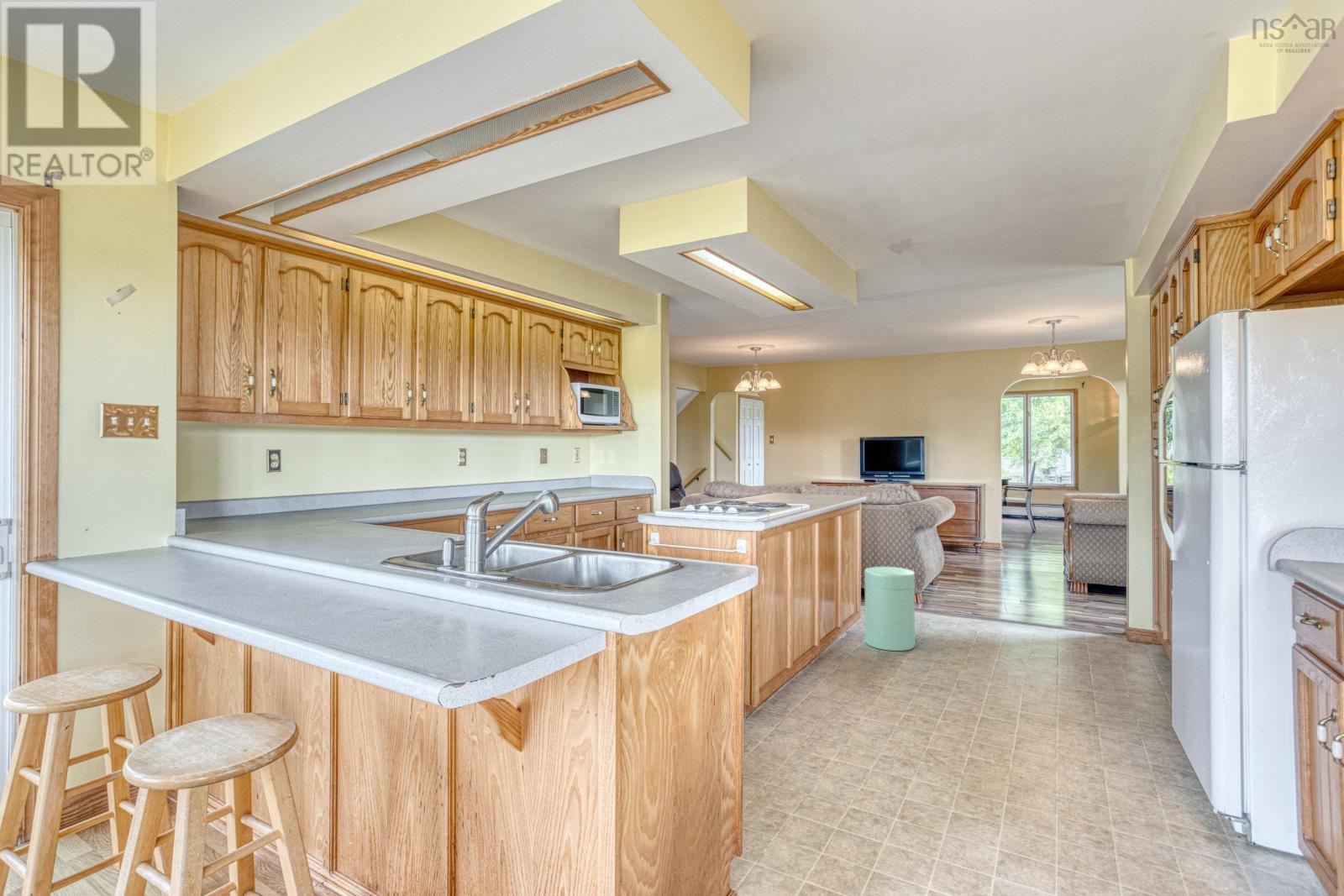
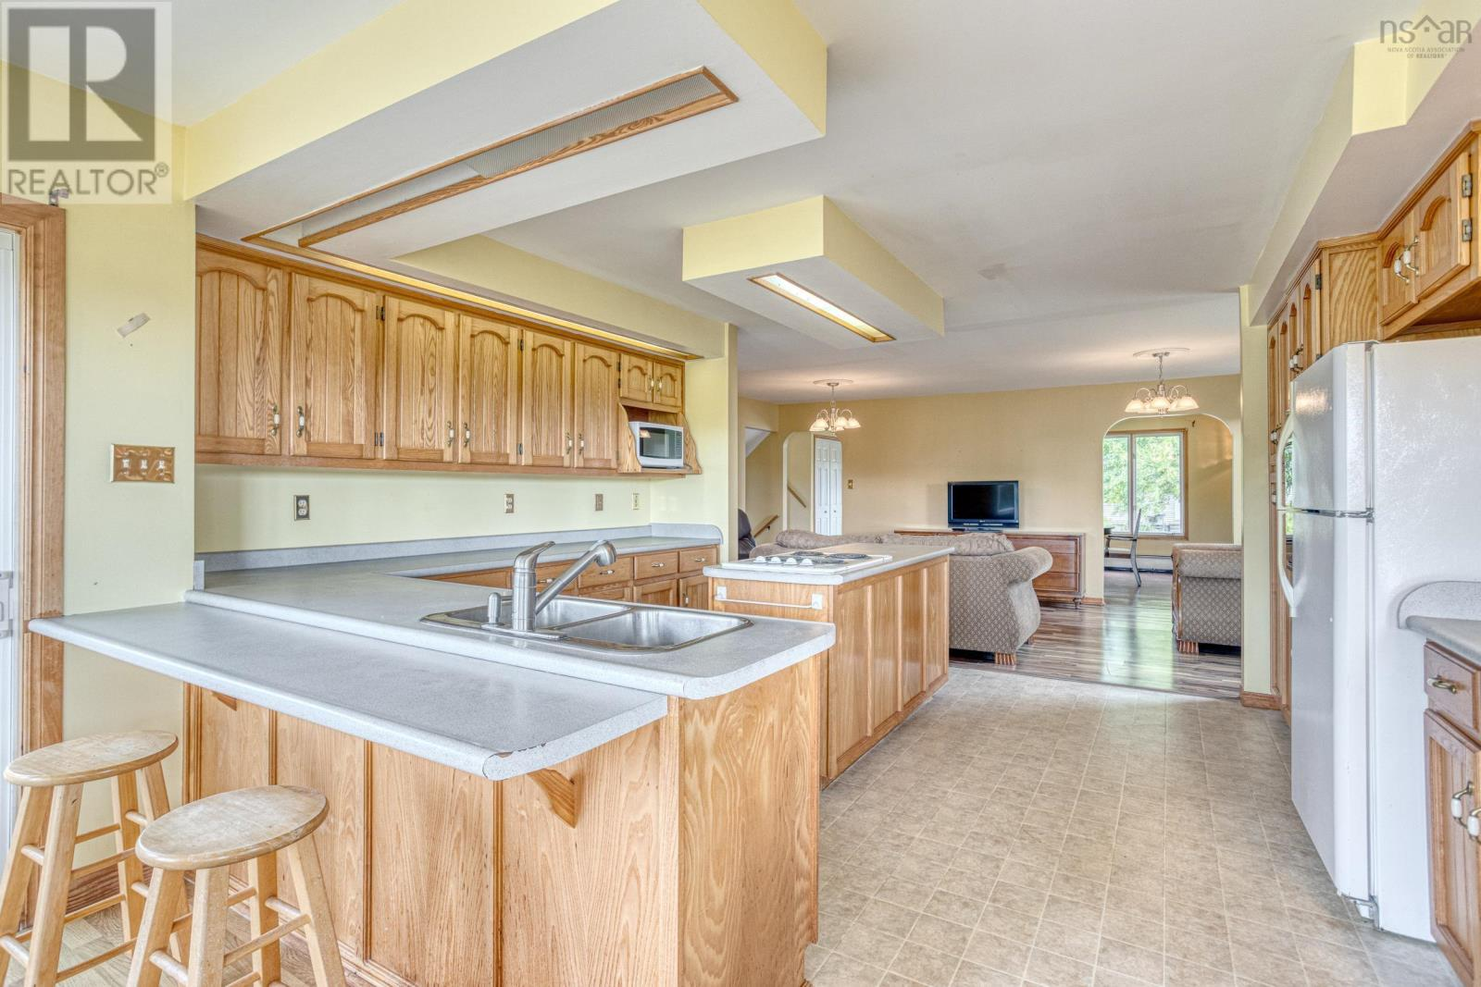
- trash can (892, 605)
